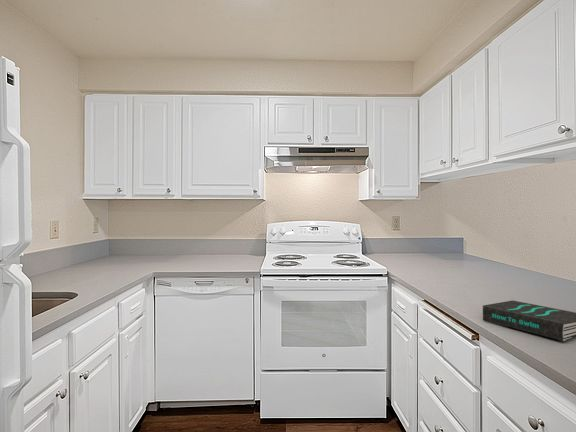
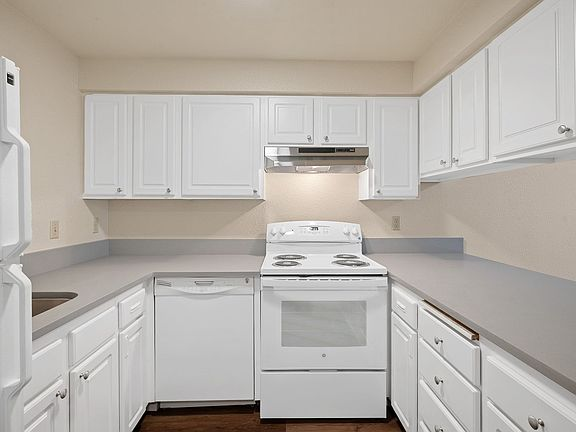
- book (535, 318)
